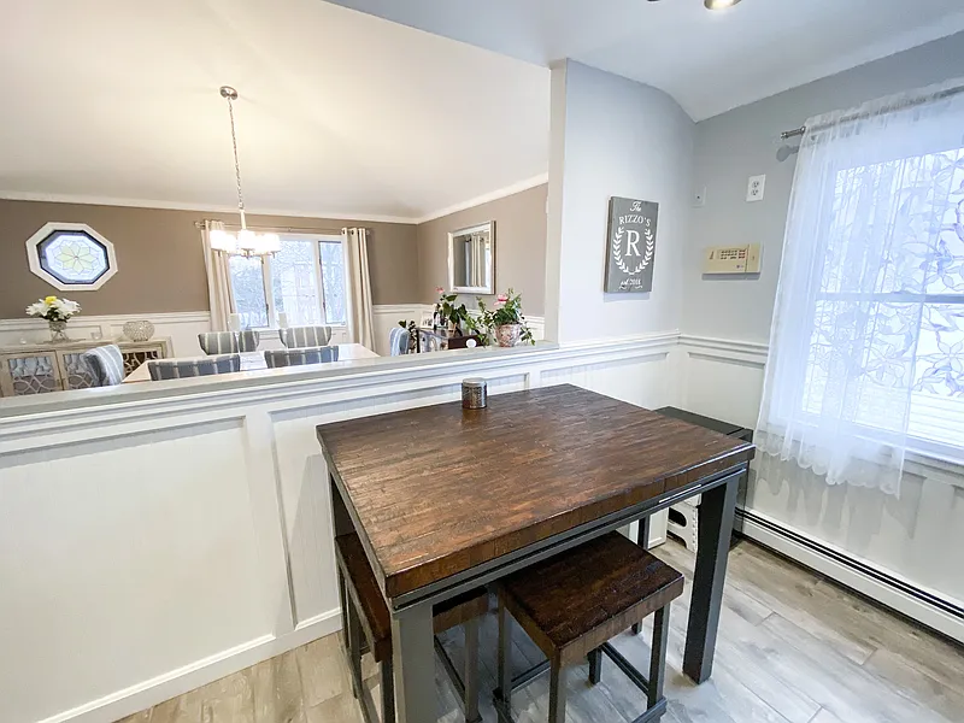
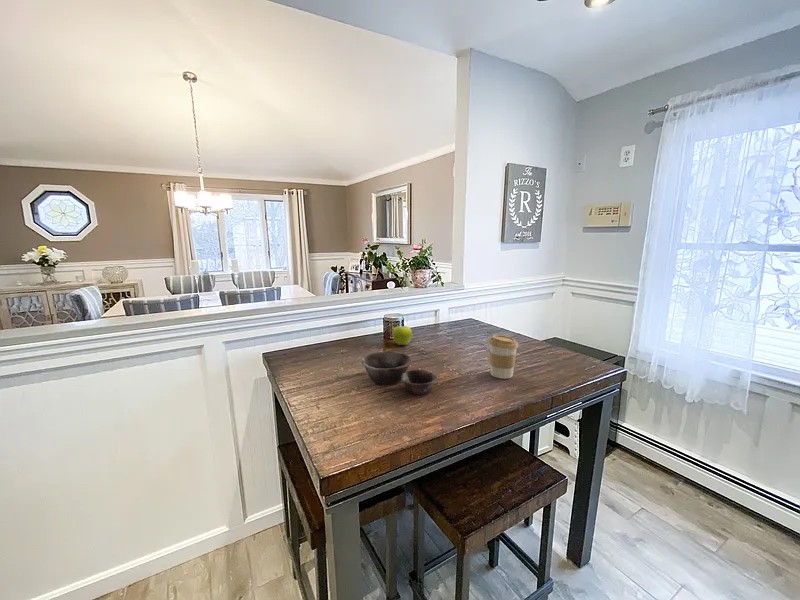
+ coffee cup (502, 355)
+ bowl (396, 373)
+ fruit (402, 335)
